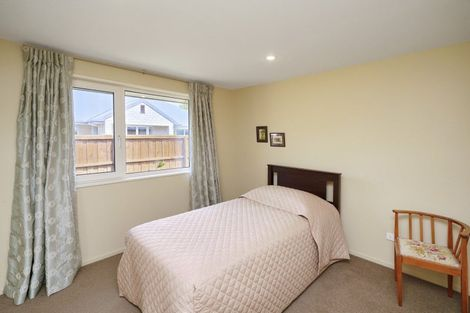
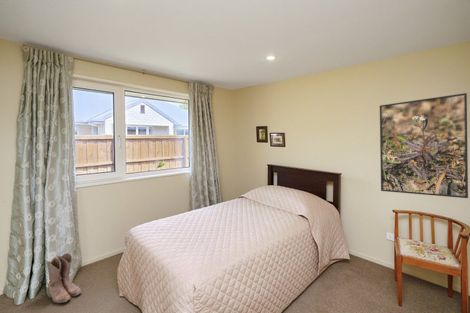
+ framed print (419, 147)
+ boots (63, 275)
